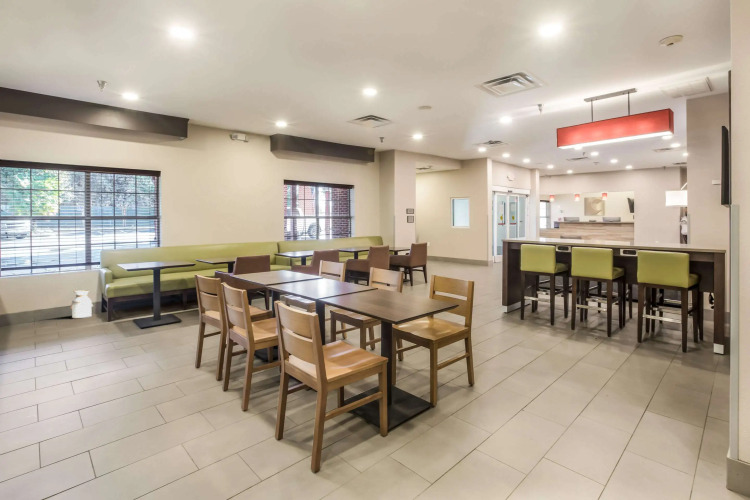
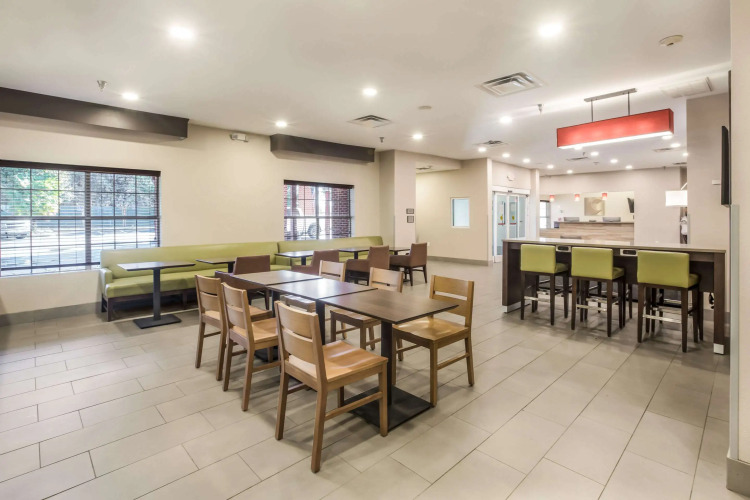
- planter (81, 303)
